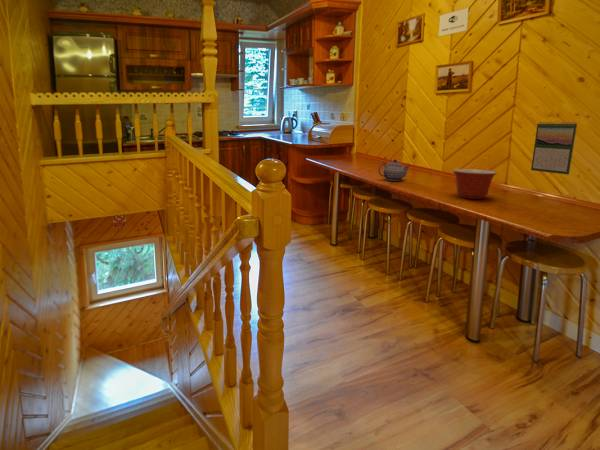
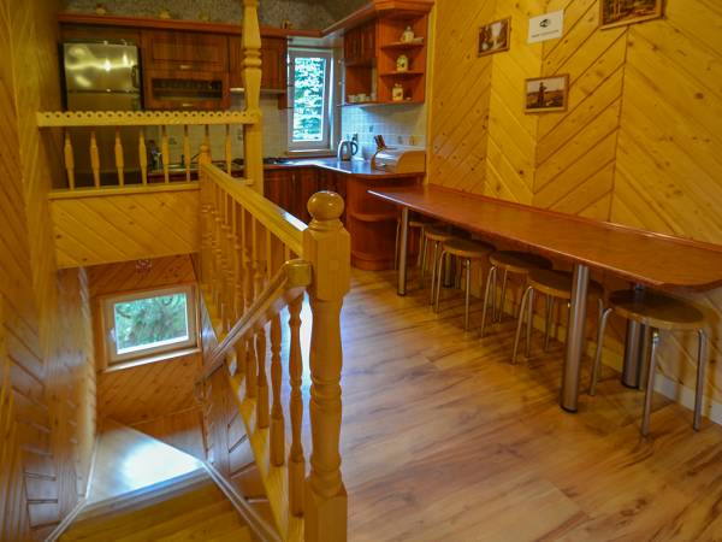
- calendar (553, 147)
- mixing bowl (472, 184)
- teapot (394, 169)
